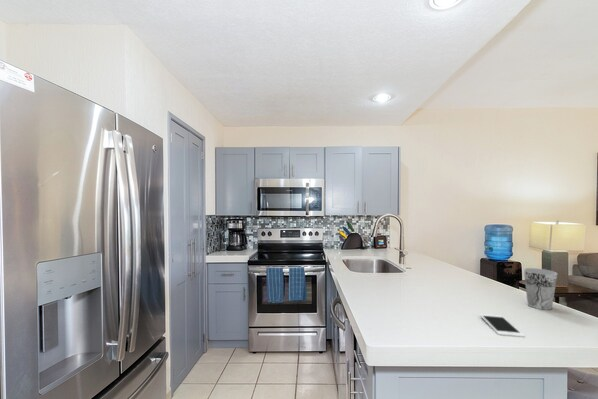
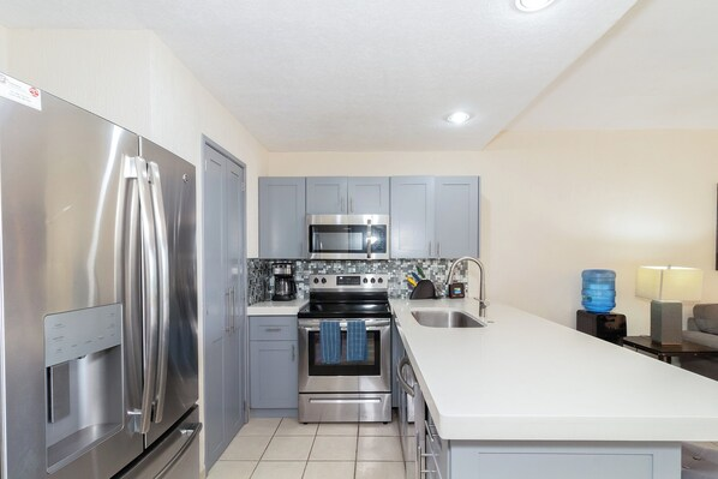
- cell phone (500, 324)
- cup (539, 288)
